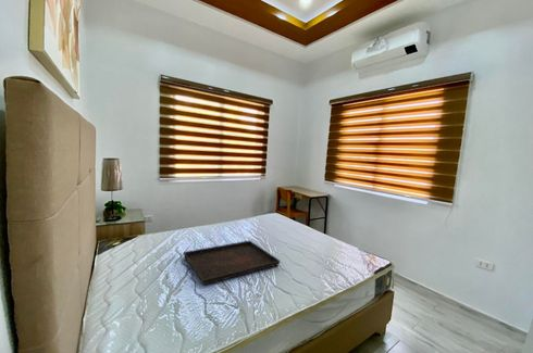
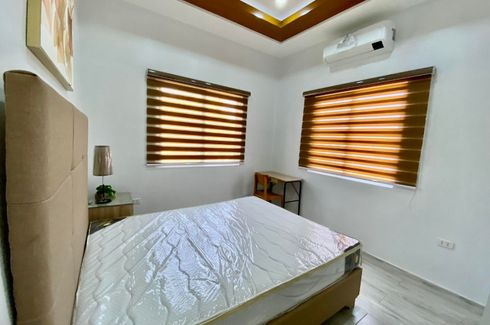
- serving tray (231, 259)
